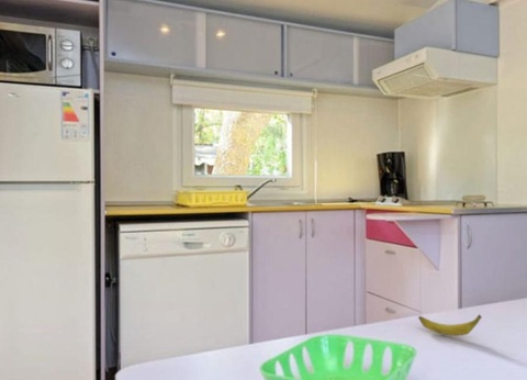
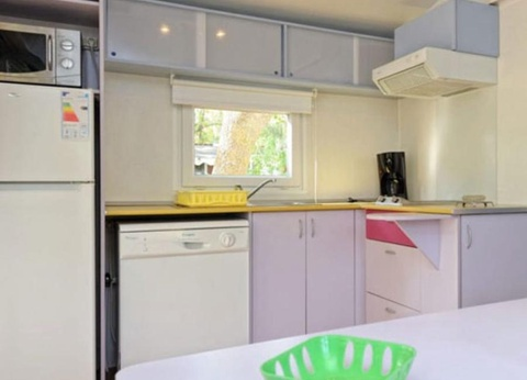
- banana (446, 324)
